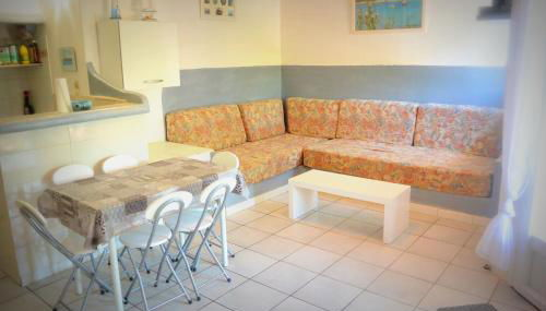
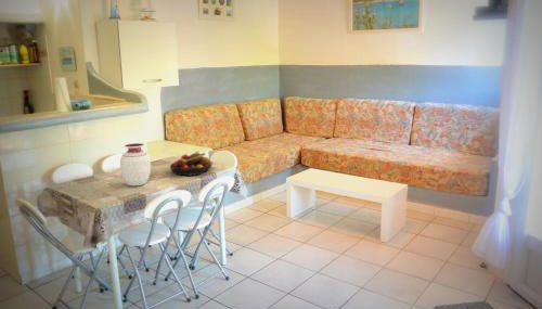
+ fruit bowl (191, 162)
+ vase (136, 165)
